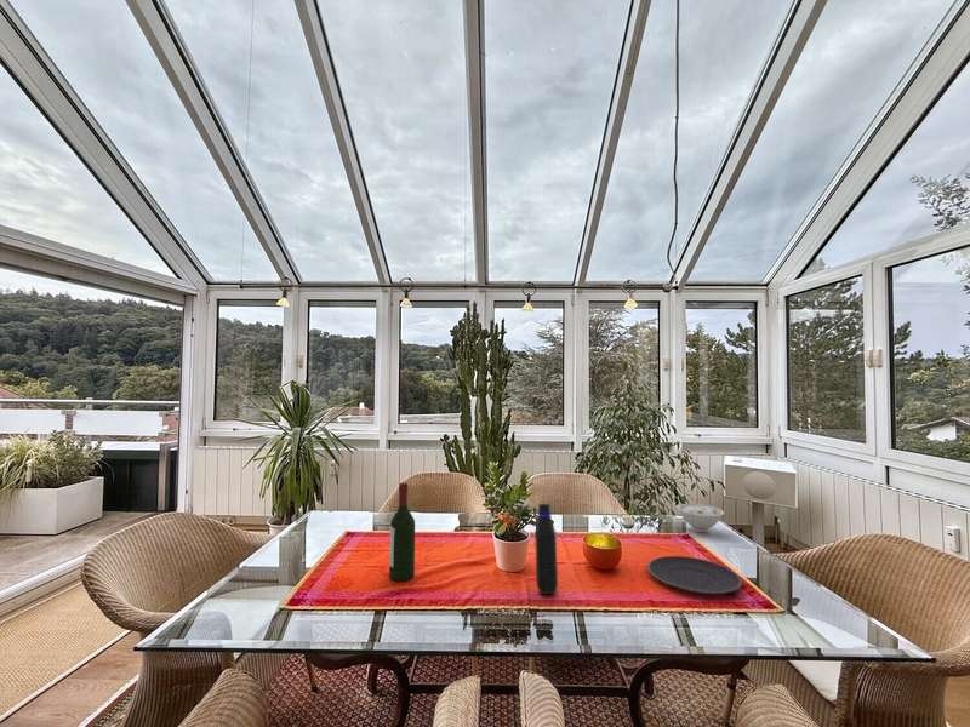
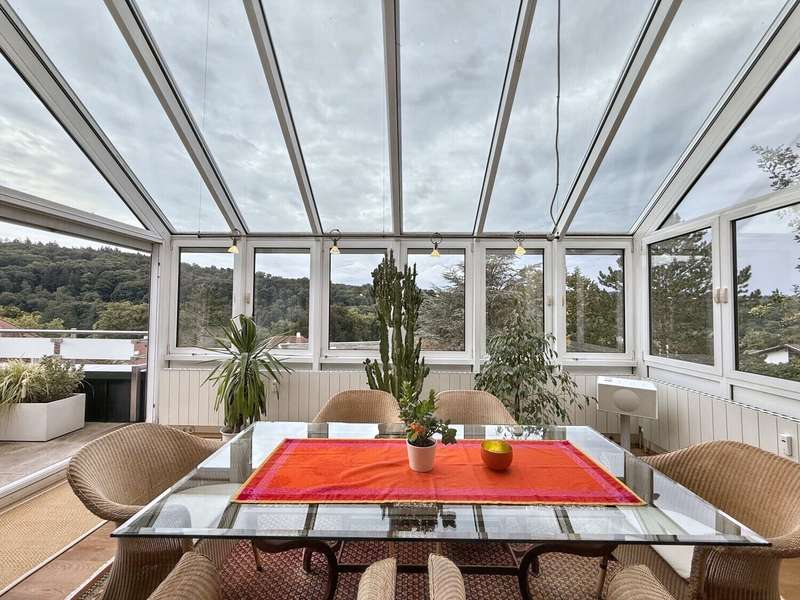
- wine bottle (403, 528)
- water bottle (546, 548)
- bowl (700, 517)
- plate (692, 576)
